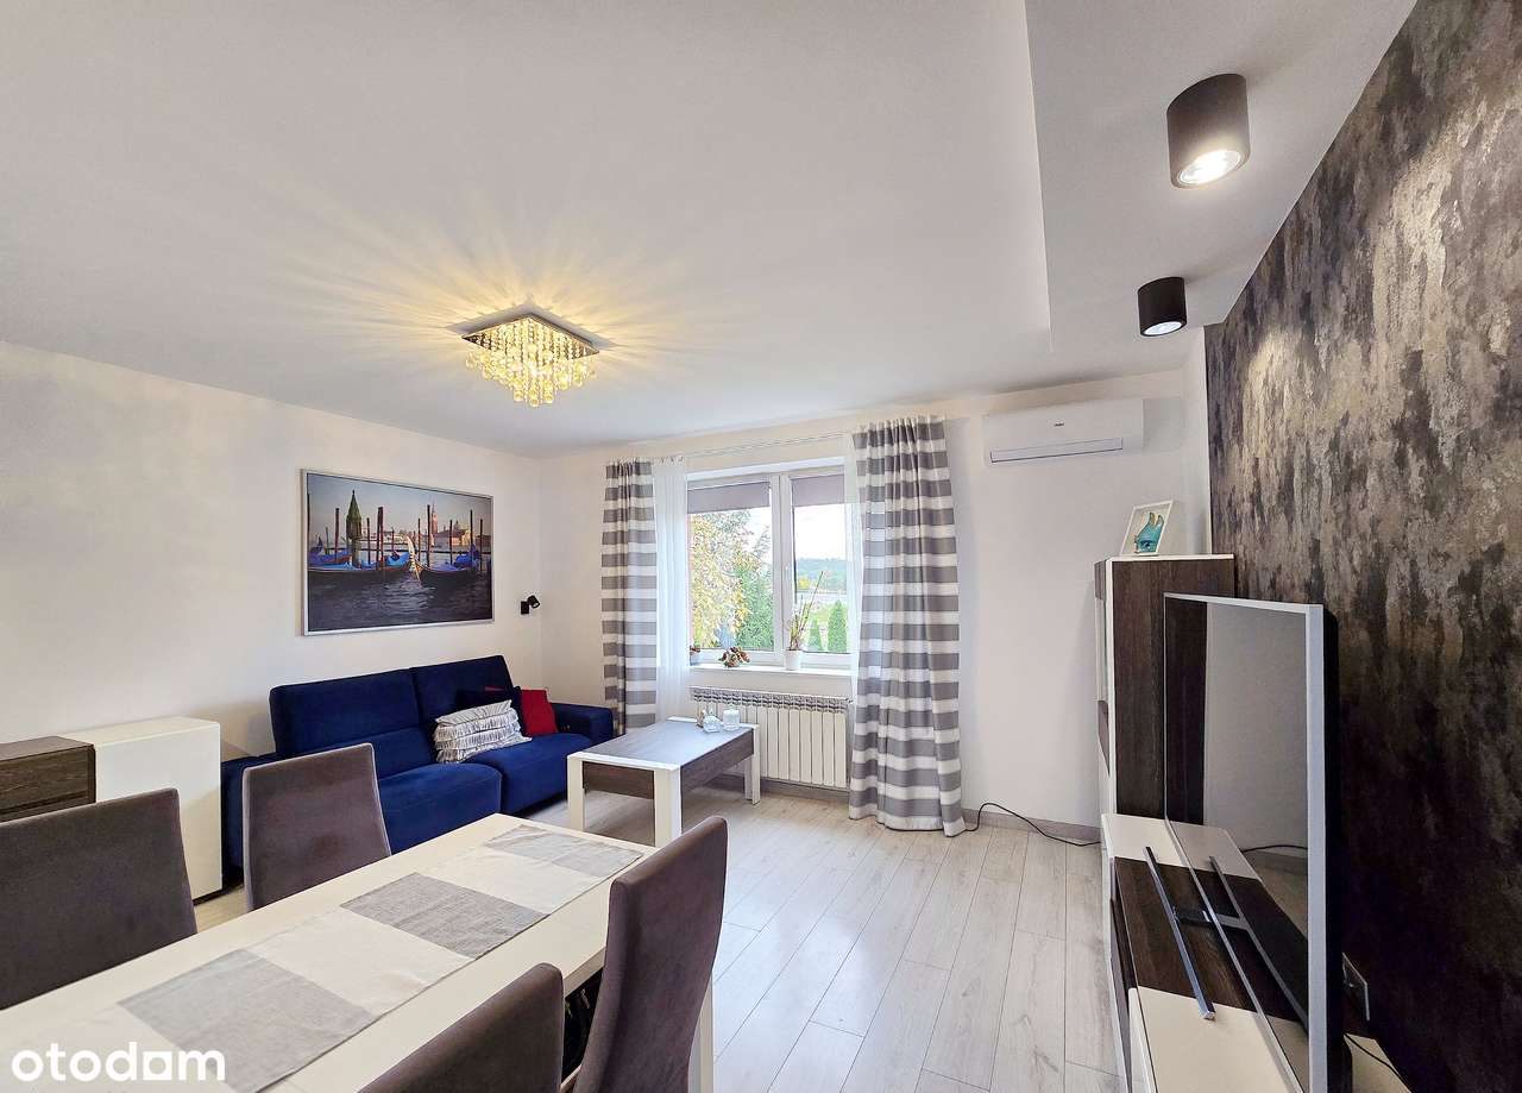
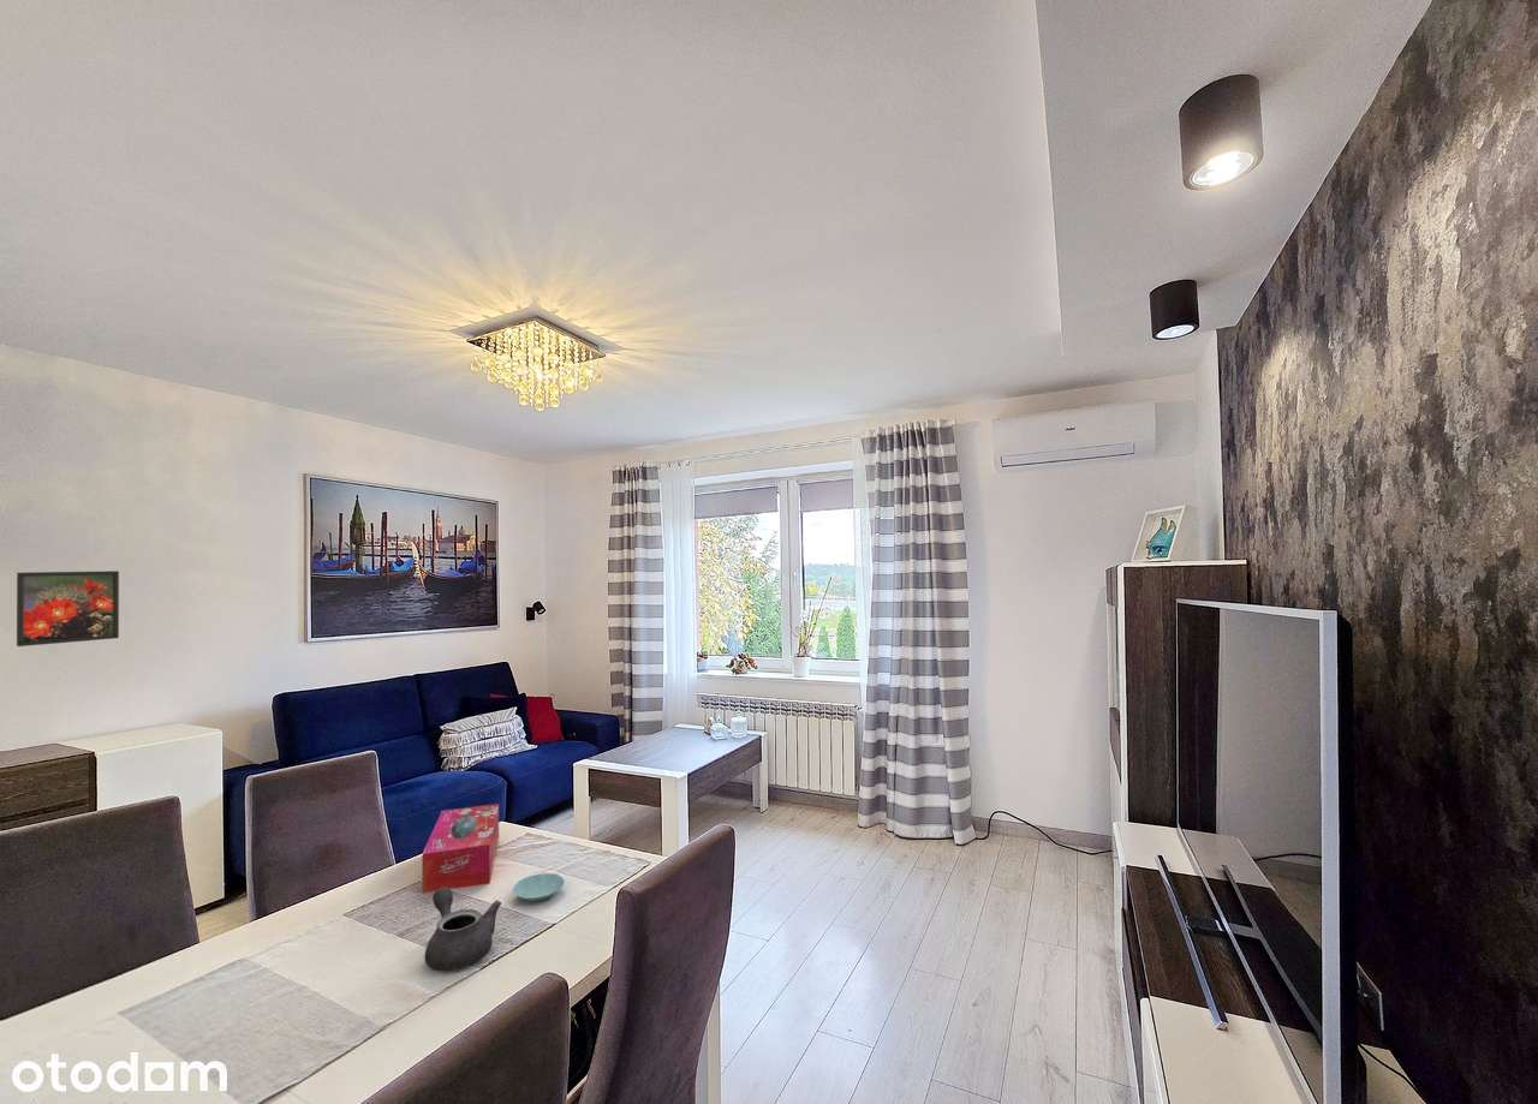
+ saucer (538, 889)
+ teapot (458, 923)
+ tissue box (464, 845)
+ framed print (70, 607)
